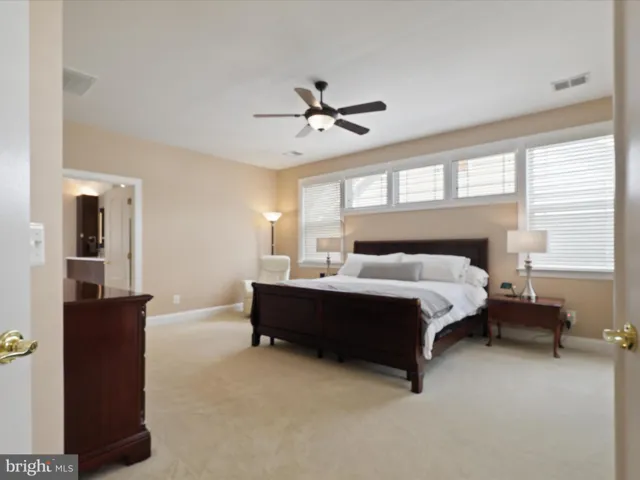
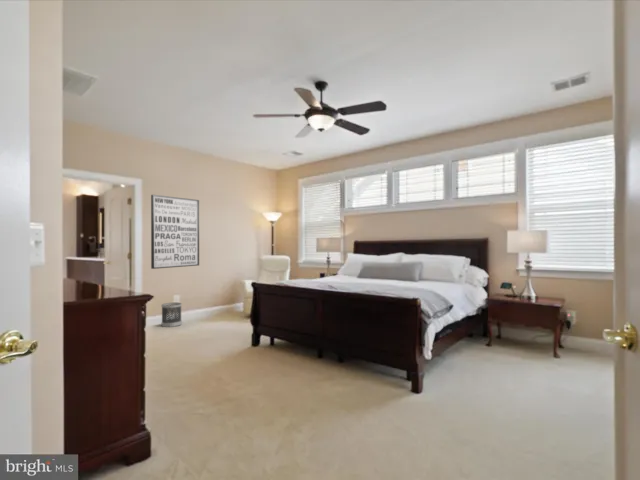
+ wastebasket (171, 314)
+ wall art (176, 232)
